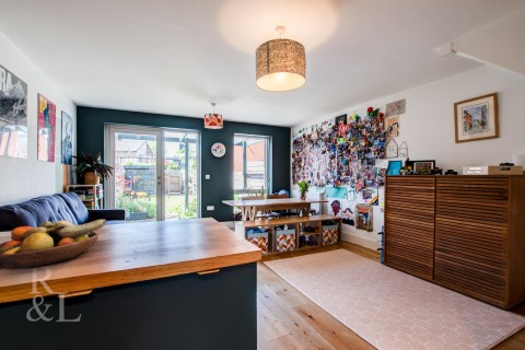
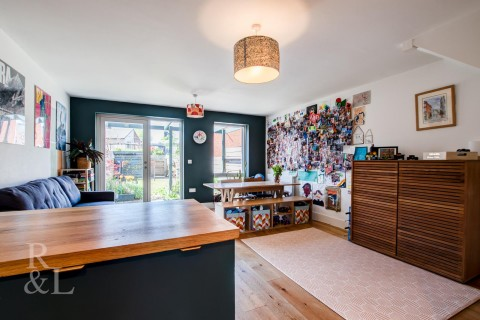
- fruit bowl (48, 236)
